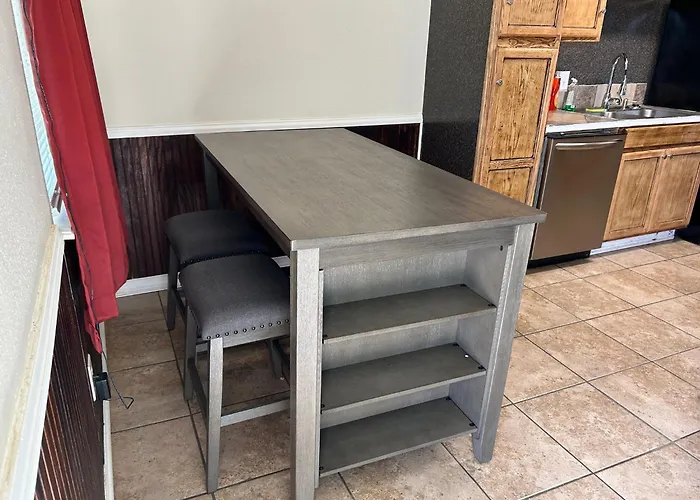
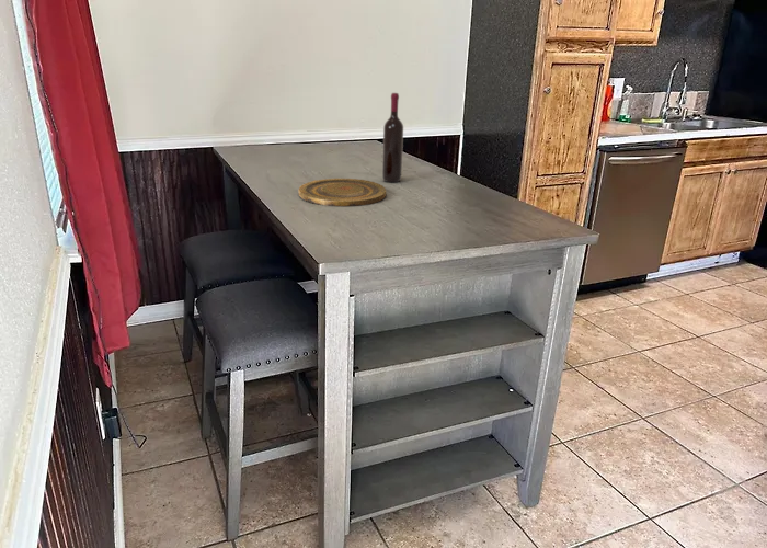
+ wine bottle (393, 138)
+ plate (342, 191)
